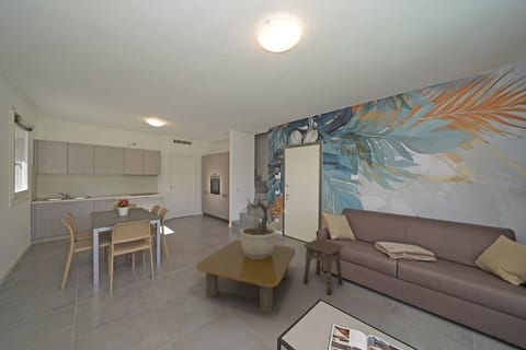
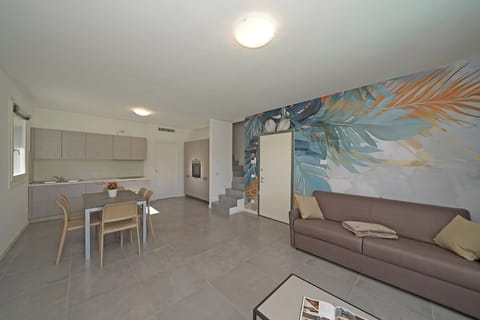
- potted plant (258, 225)
- side table (324, 264)
- coffee table (250, 270)
